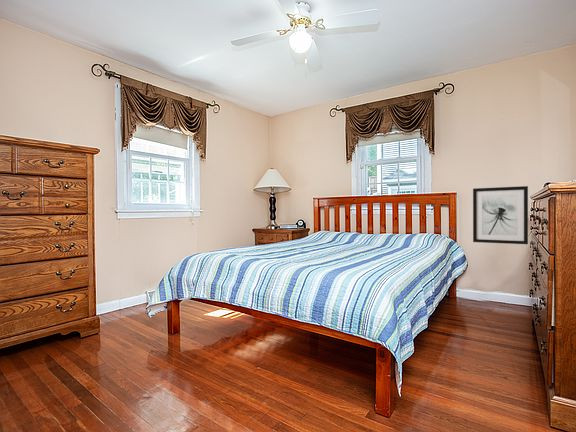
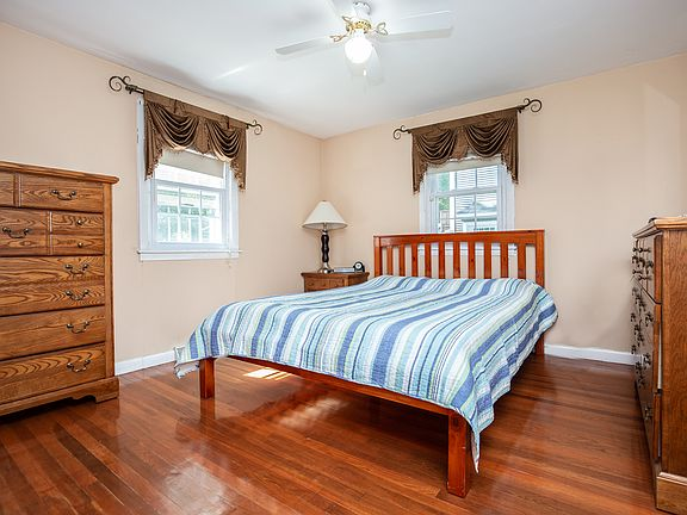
- wall art (499, 215)
